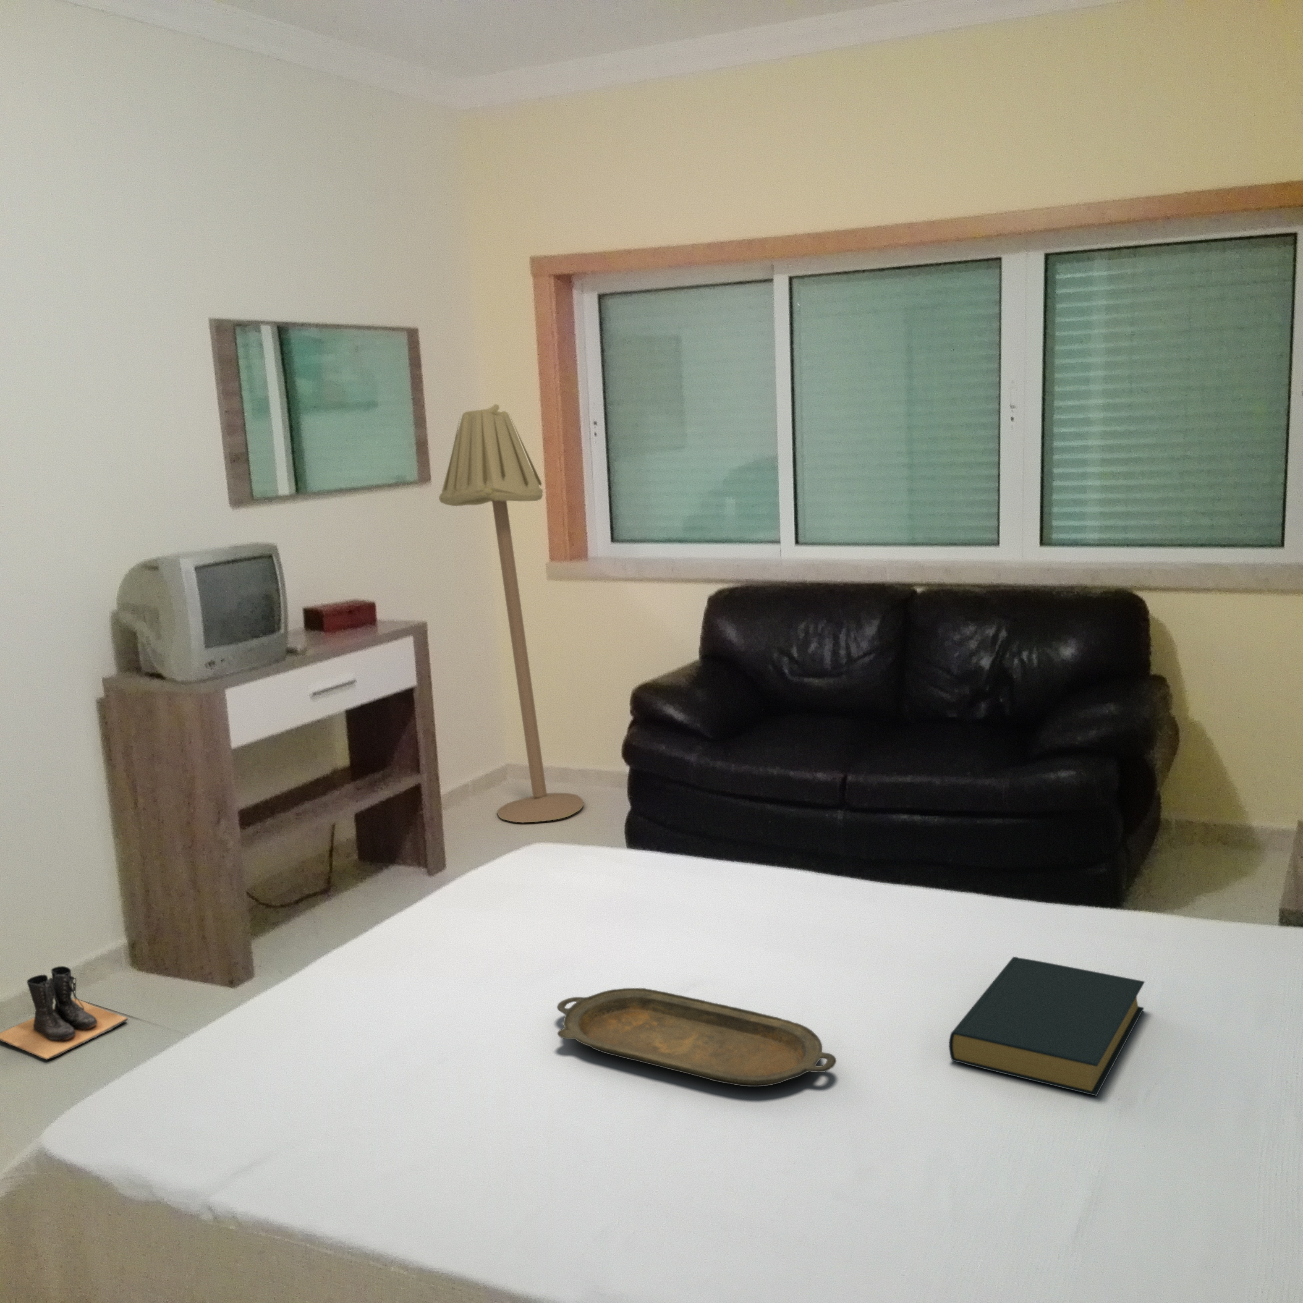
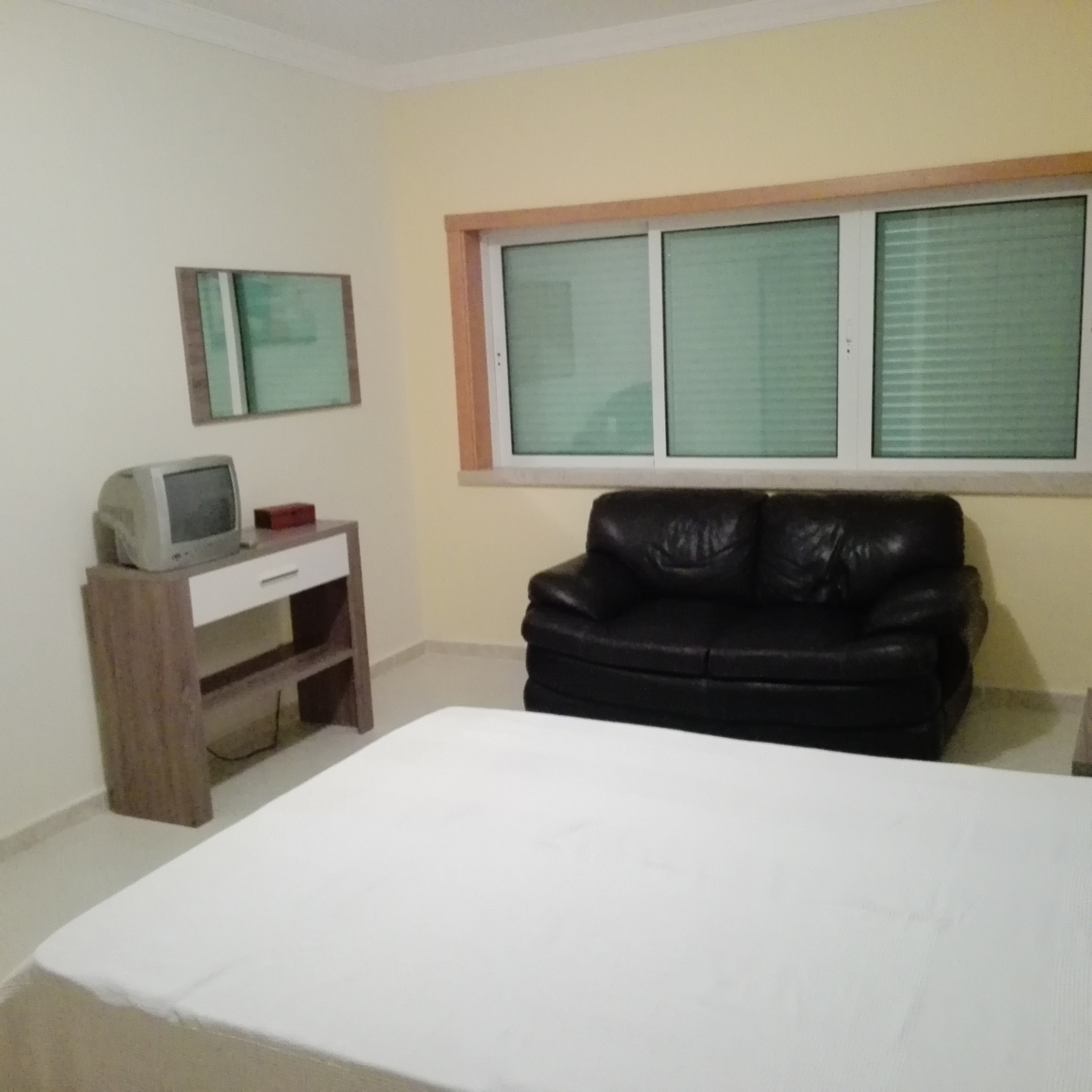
- boots (58, 1004)
- hardback book (1050, 1019)
- floor lamp (508, 612)
- serving tray (690, 1038)
